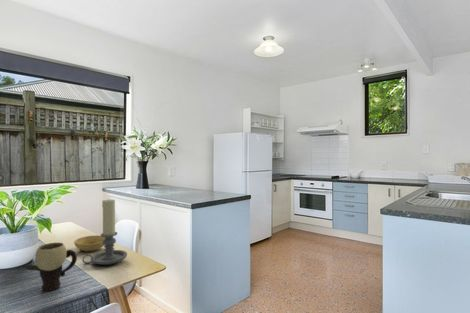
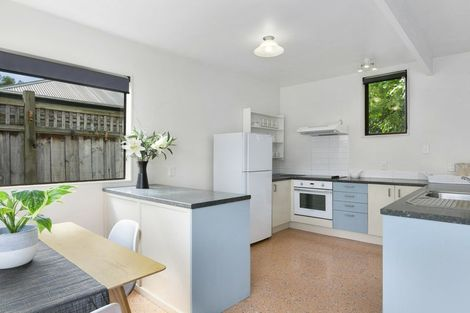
- bowl (91, 244)
- candle holder (105, 230)
- mug (52, 266)
